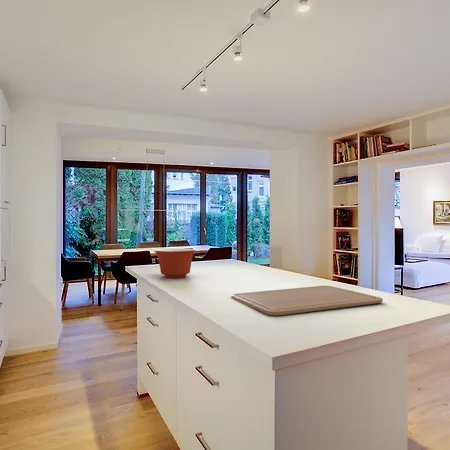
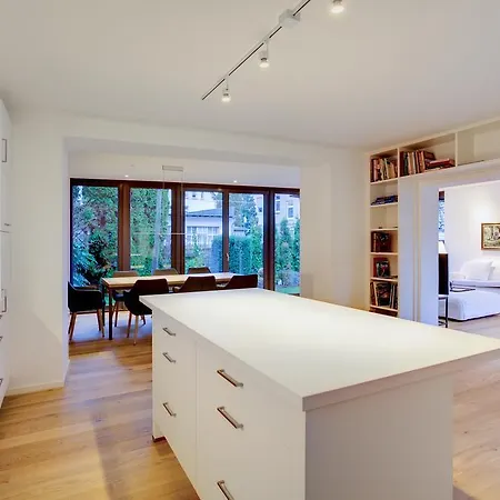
- chopping board (304, 297)
- mixing bowl (175, 263)
